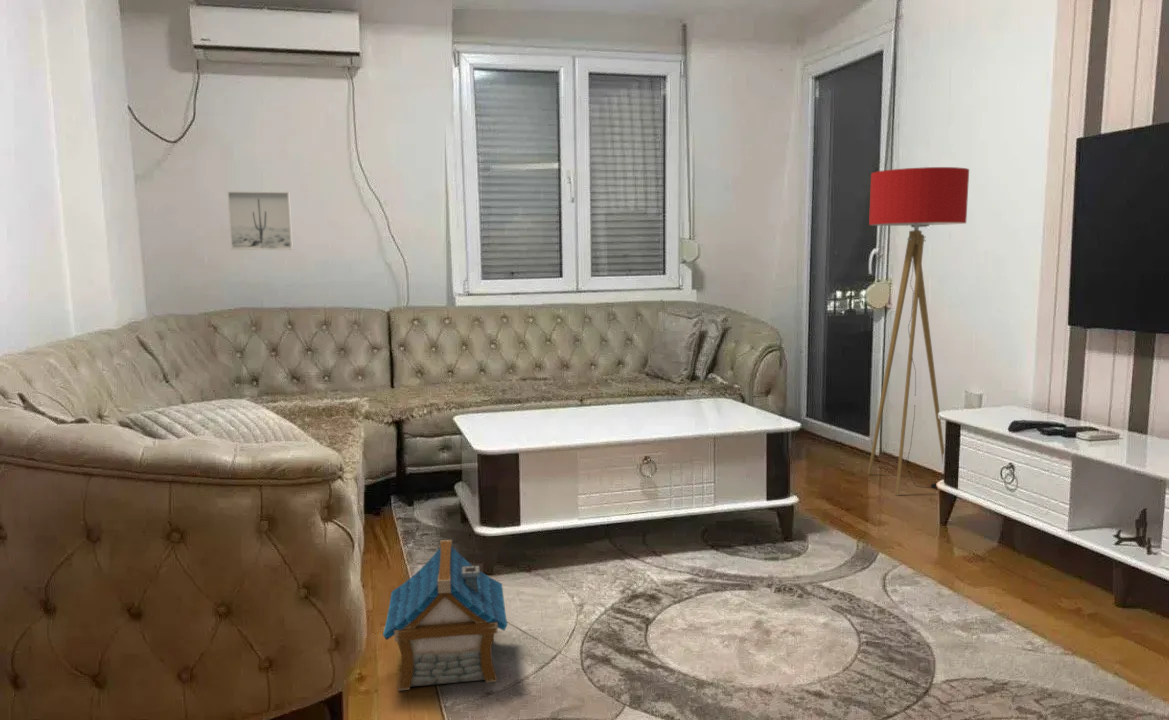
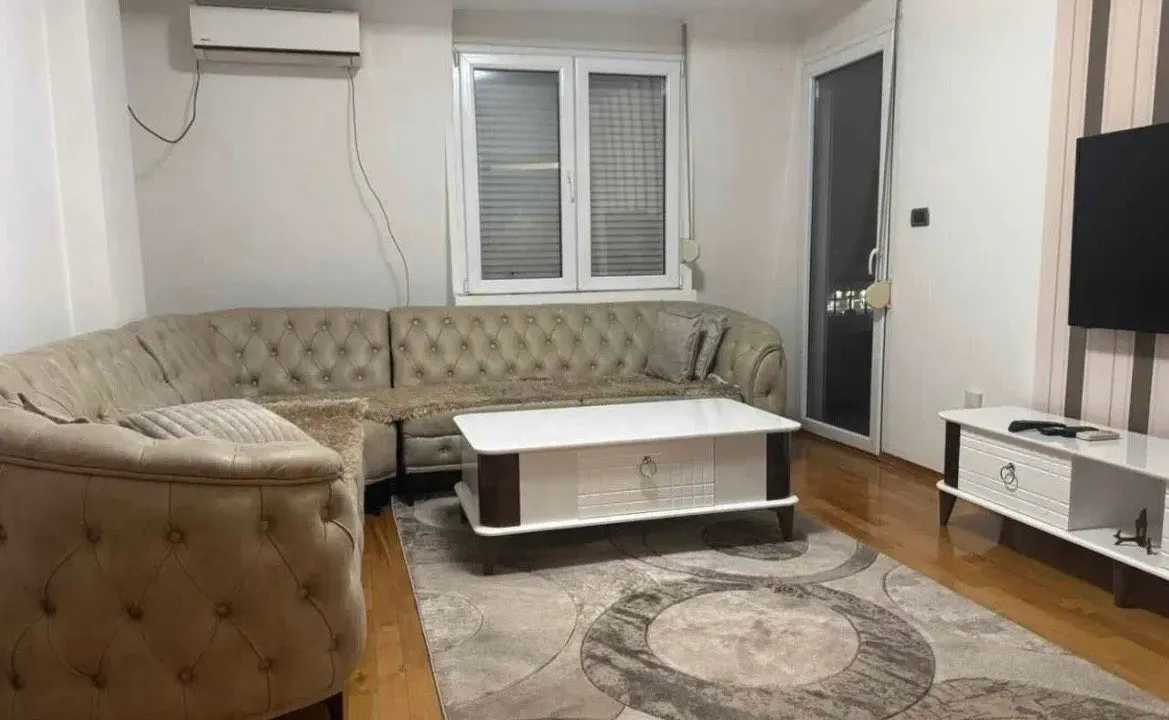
- floor lamp (911, 332)
- wall art (260, 220)
- toy house (446, 609)
